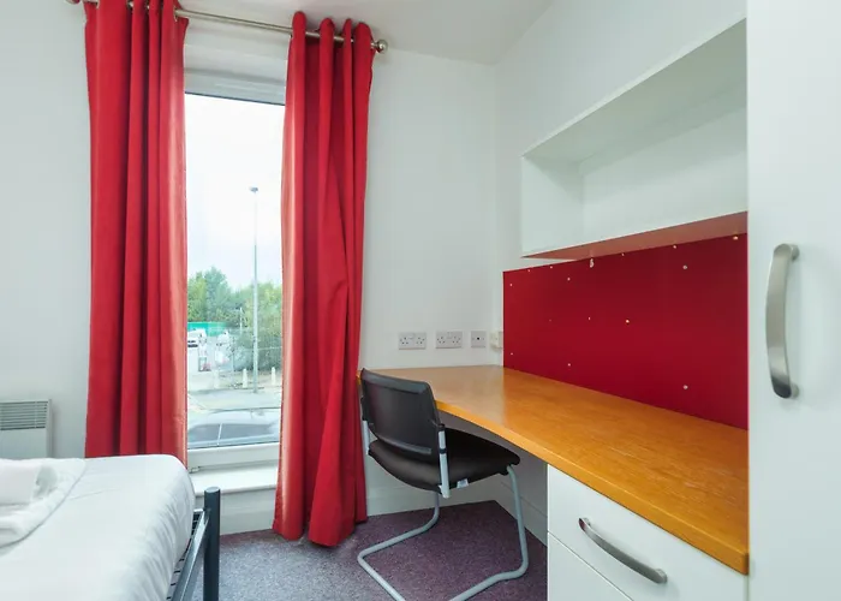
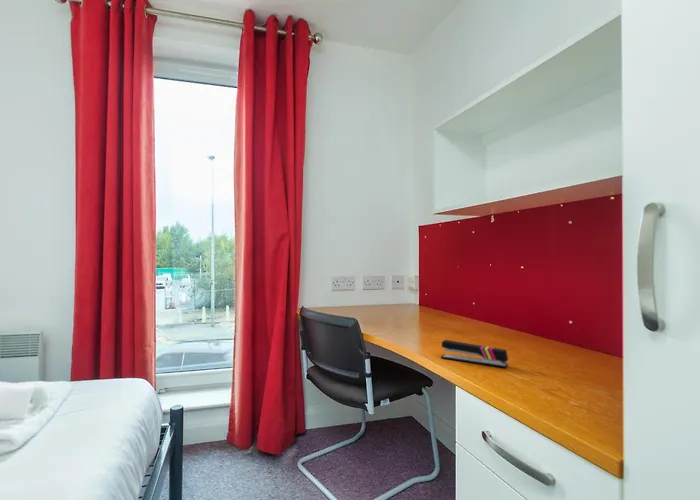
+ stapler (473, 352)
